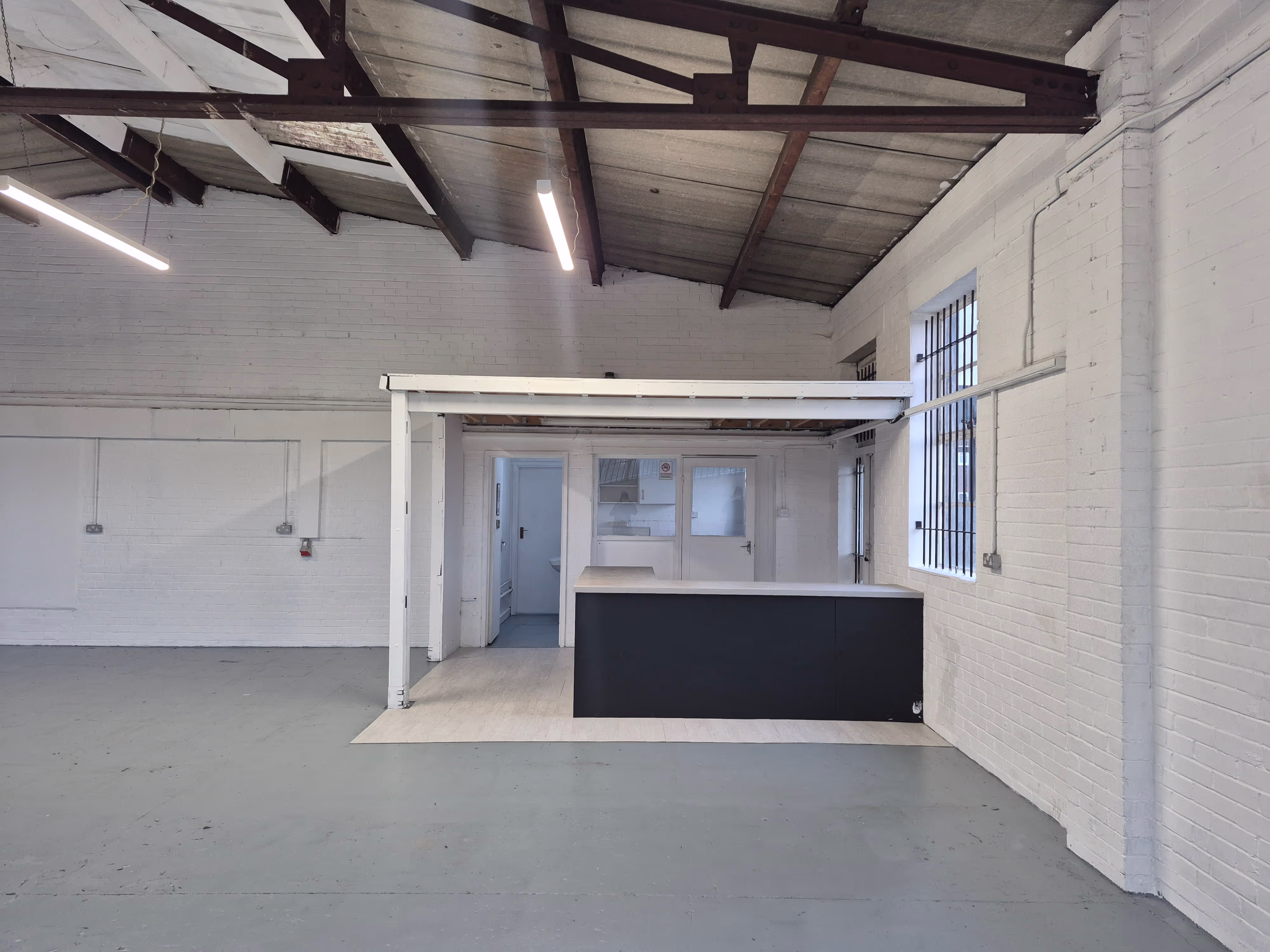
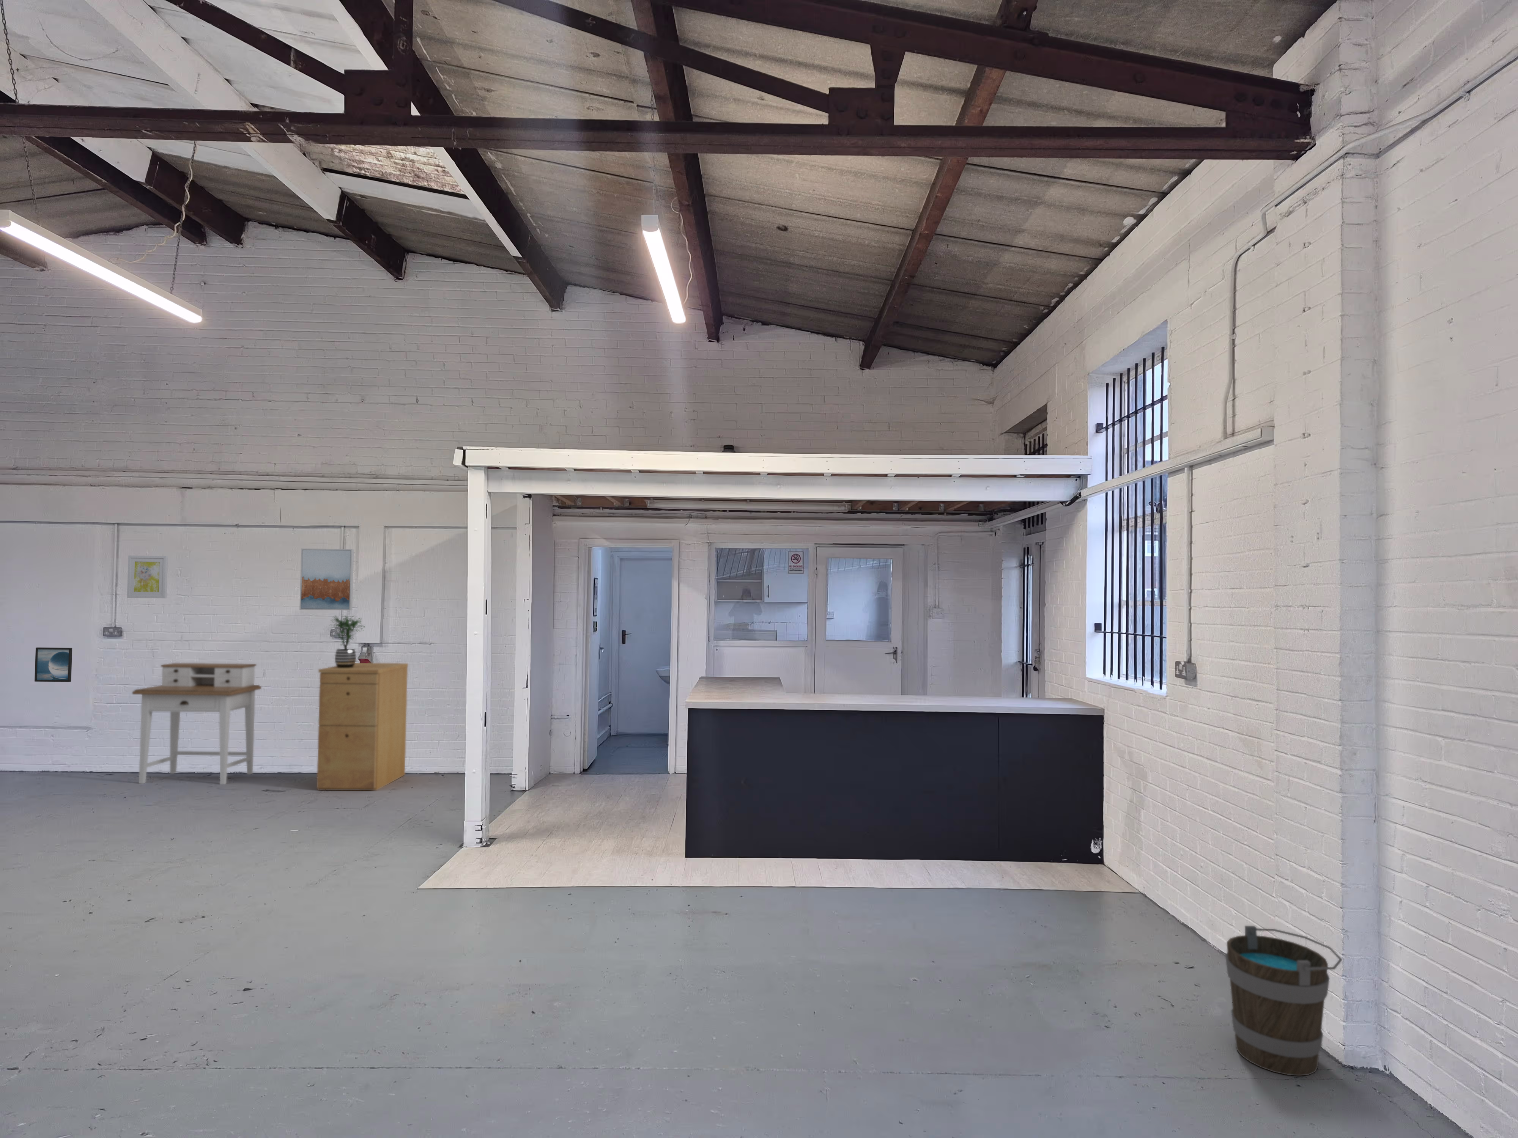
+ desk (197, 711)
+ bucket (1281, 999)
+ filing cabinet (363, 724)
+ wall art (147, 576)
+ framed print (53, 665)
+ potted plant (347, 641)
+ wall art (326, 580)
